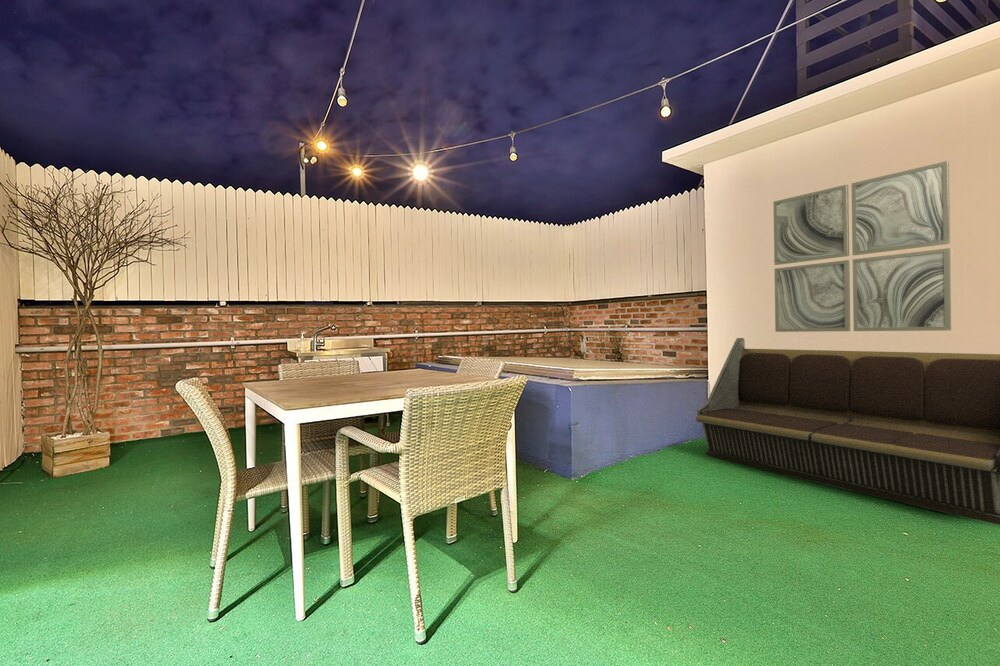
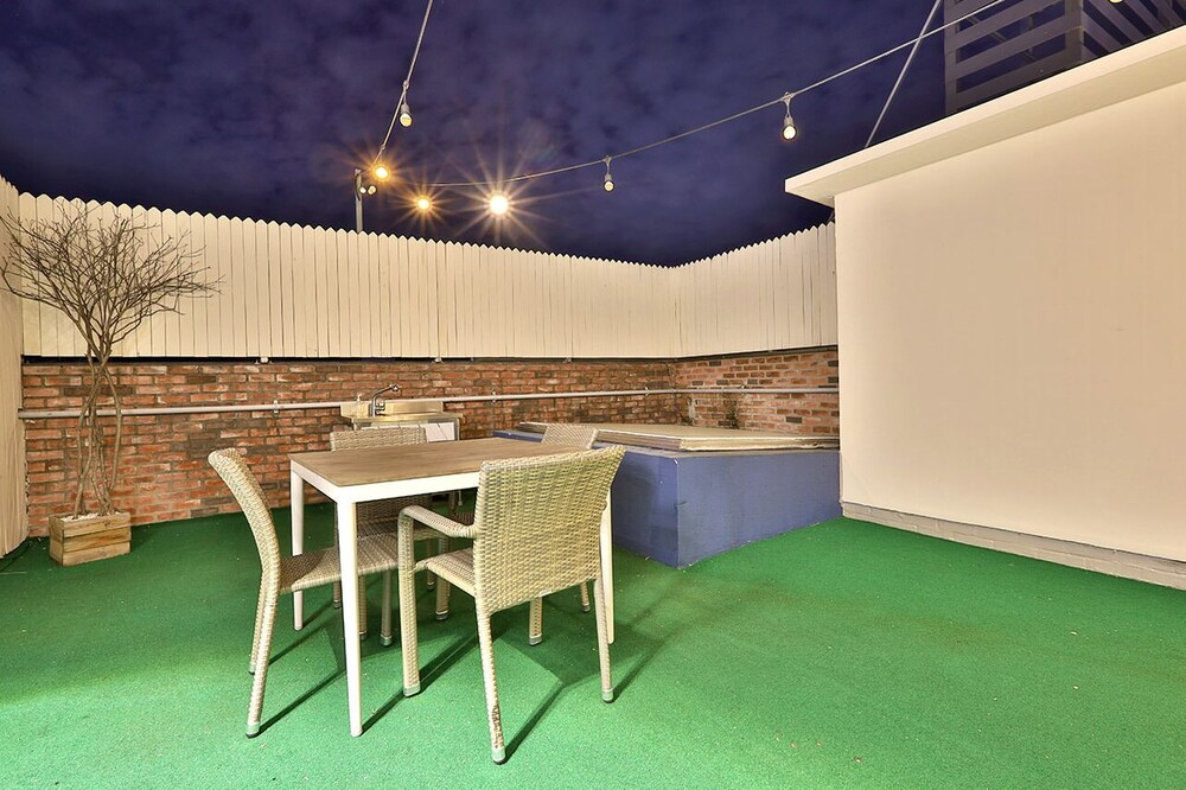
- bench (834, 408)
- wall art (853, 259)
